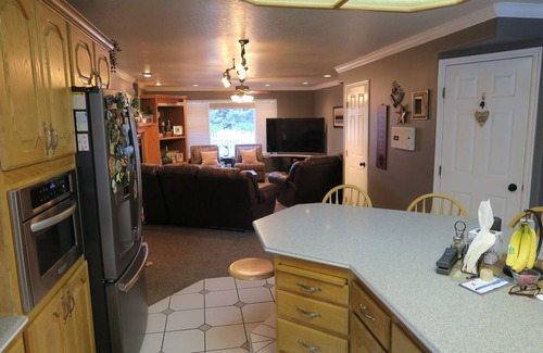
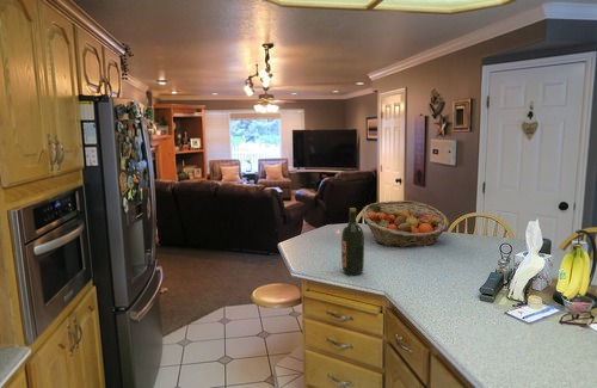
+ wine bottle (352, 240)
+ fruit basket (404, 222)
